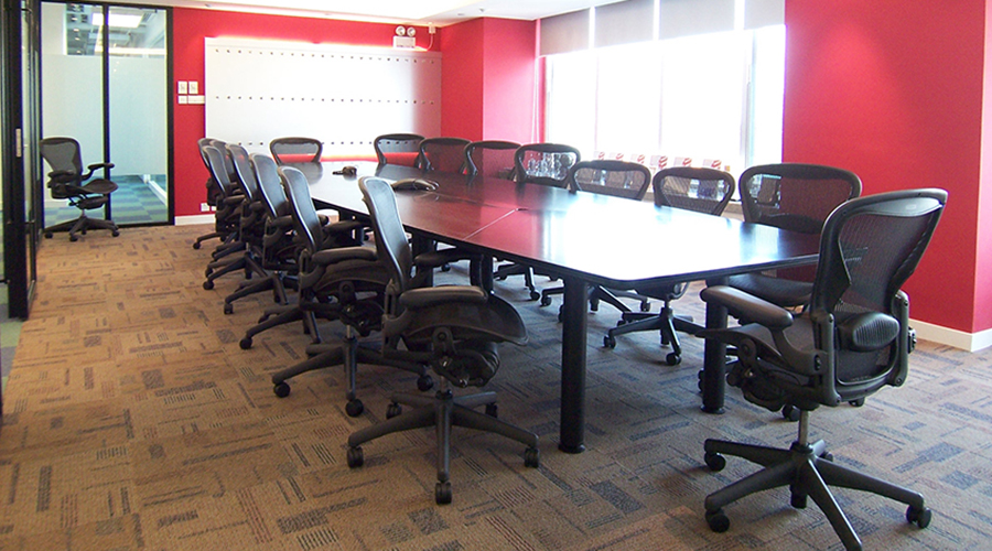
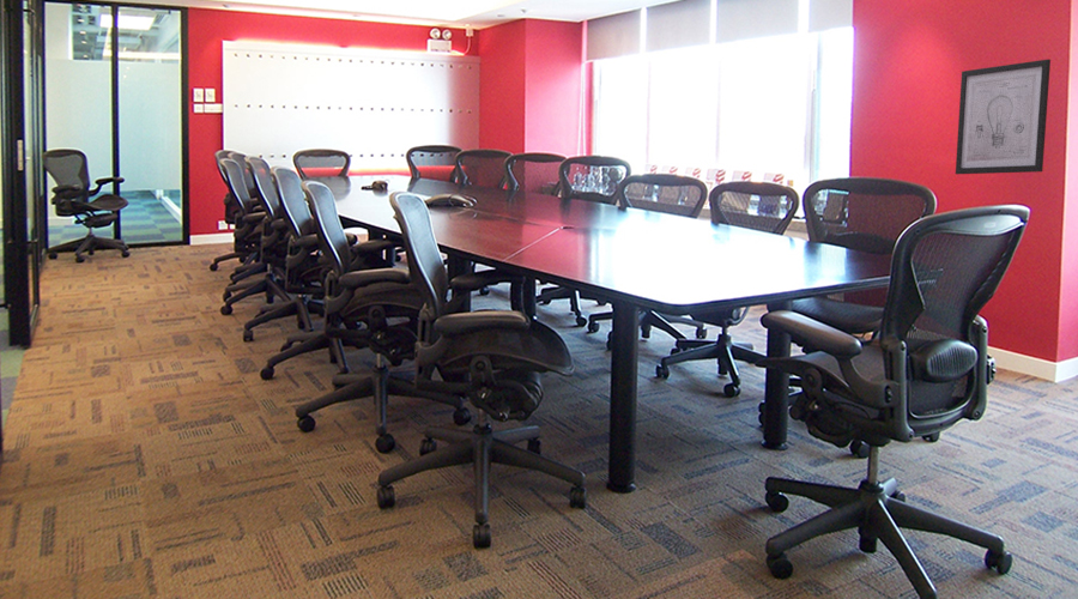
+ wall art (1000, 119)
